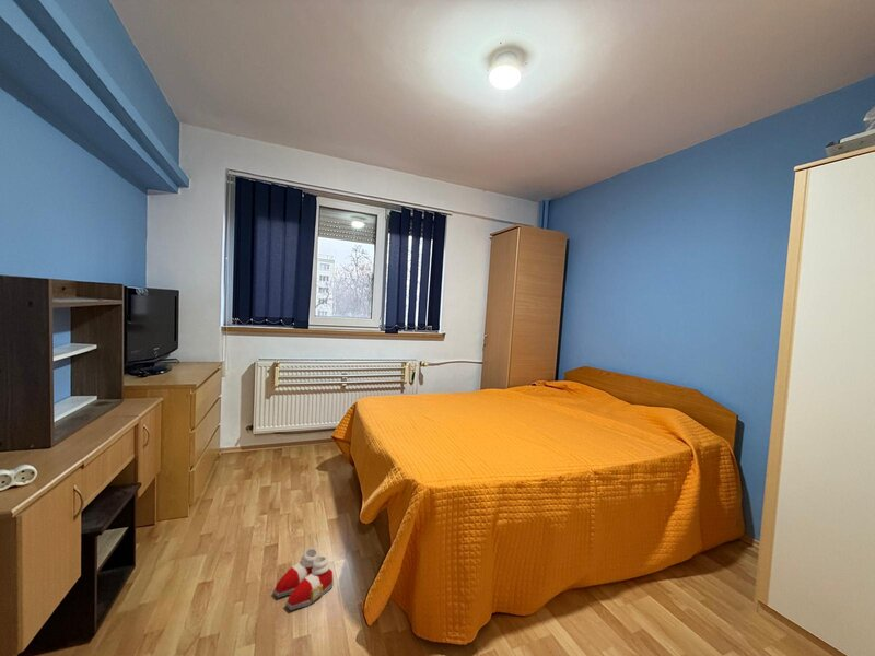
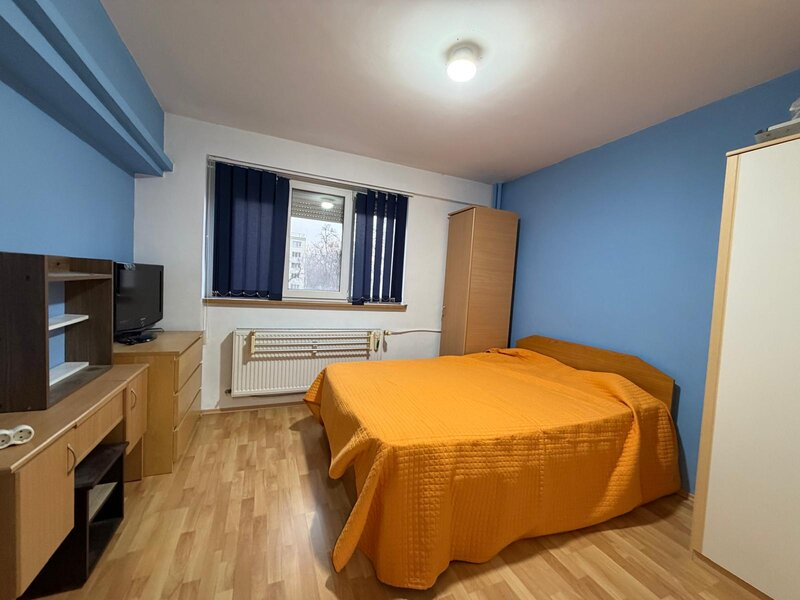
- slippers (304, 575)
